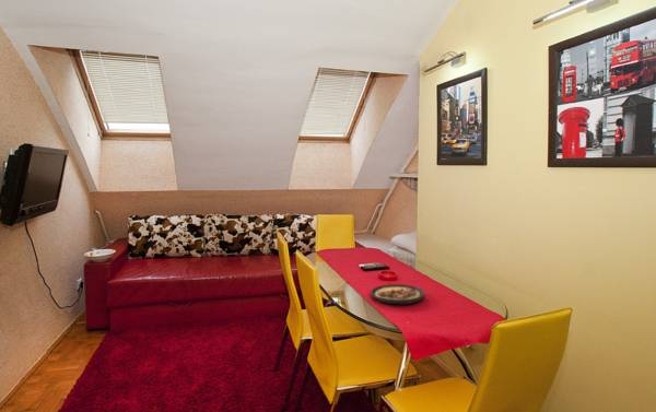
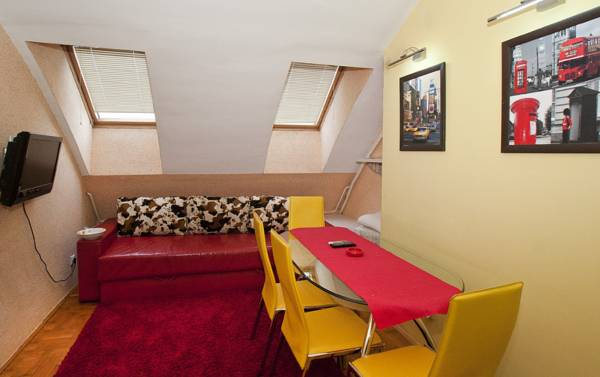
- plate (397, 292)
